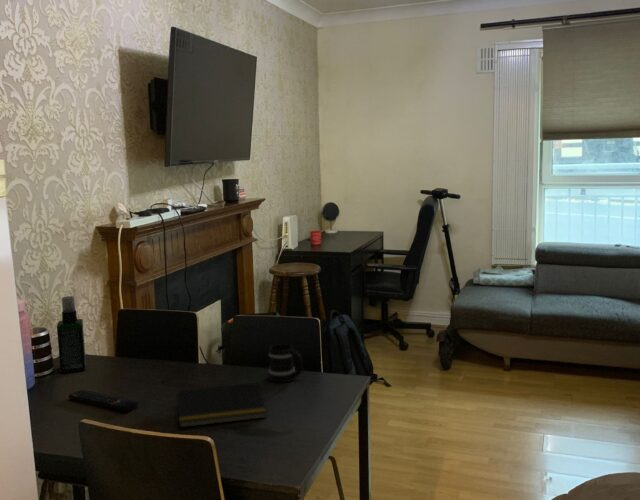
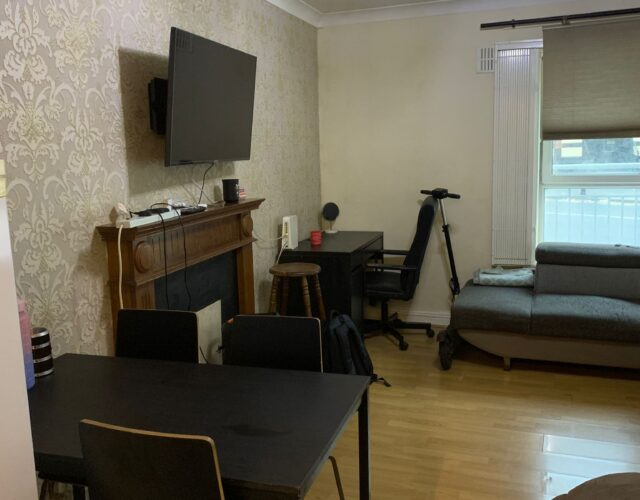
- notepad (221, 403)
- remote control (102, 400)
- mug (285, 363)
- spray bottle (70, 333)
